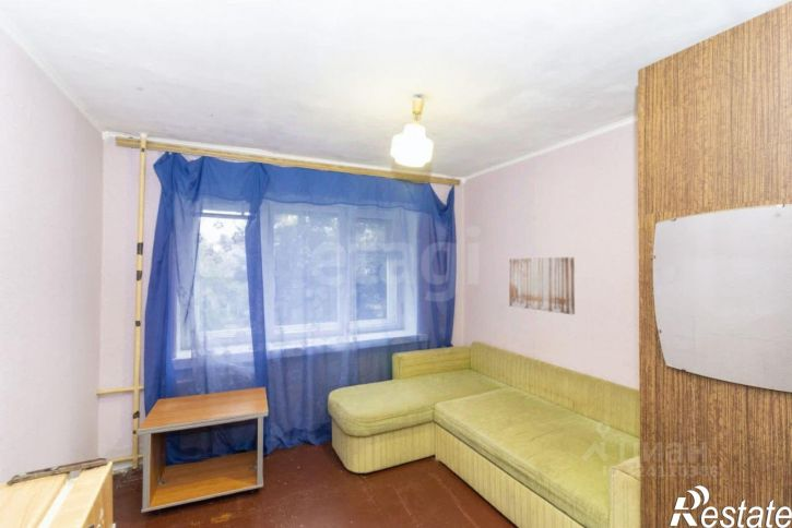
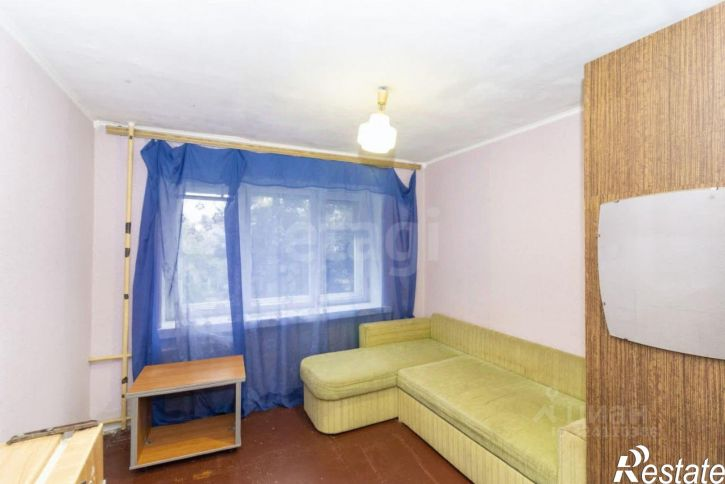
- wall art (539, 284)
